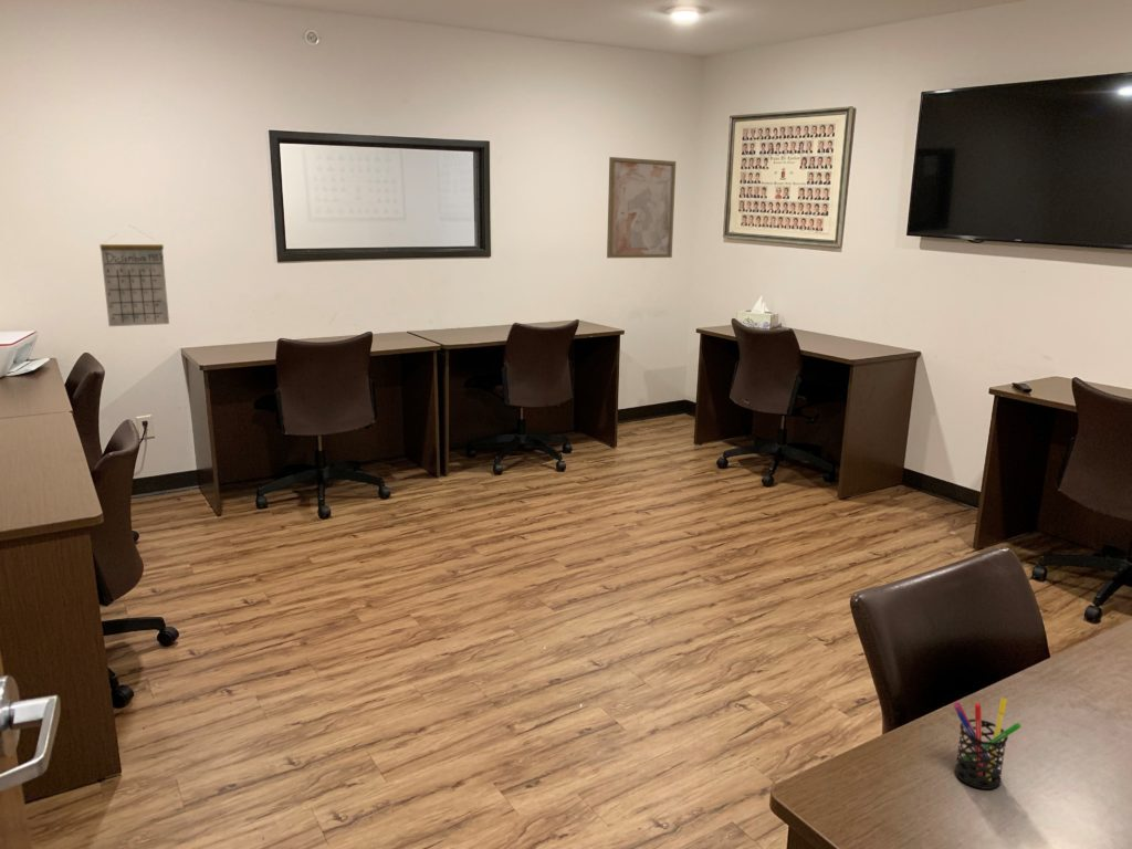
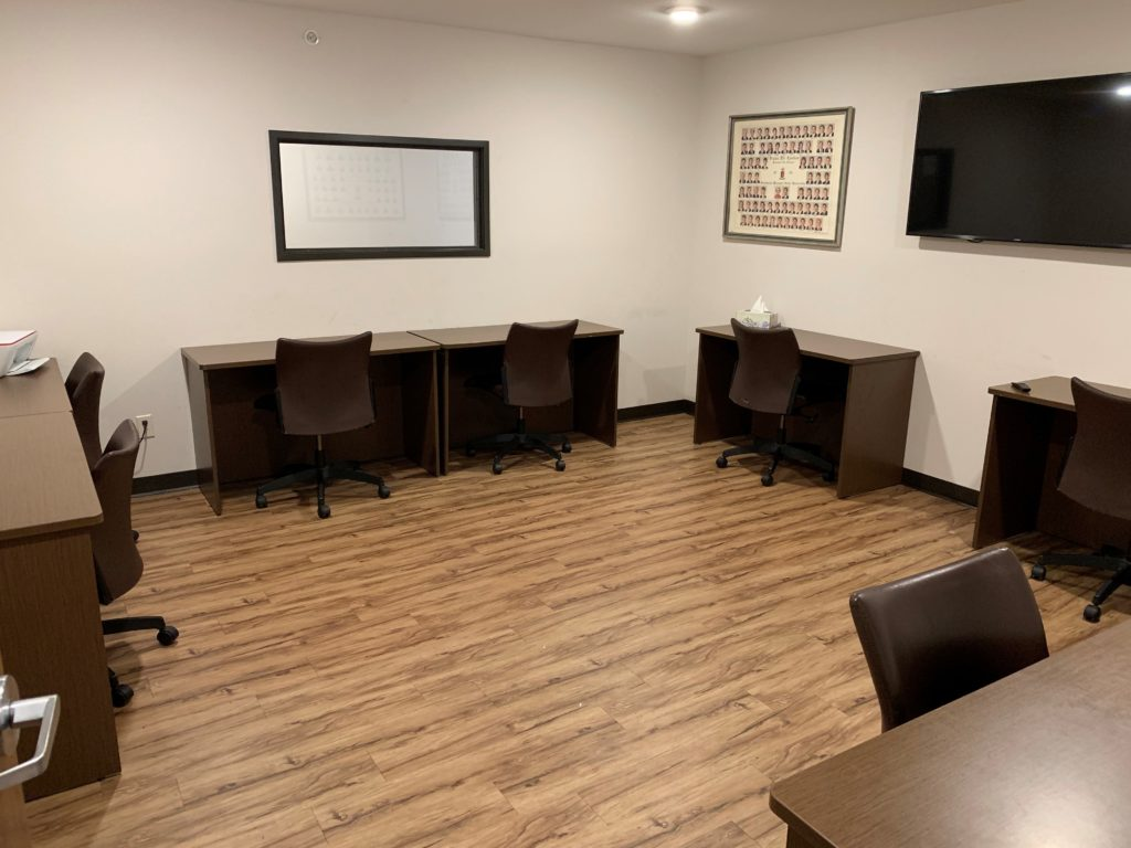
- pen holder (986, 742)
- wall art (641, 209)
- calendar (135, 275)
